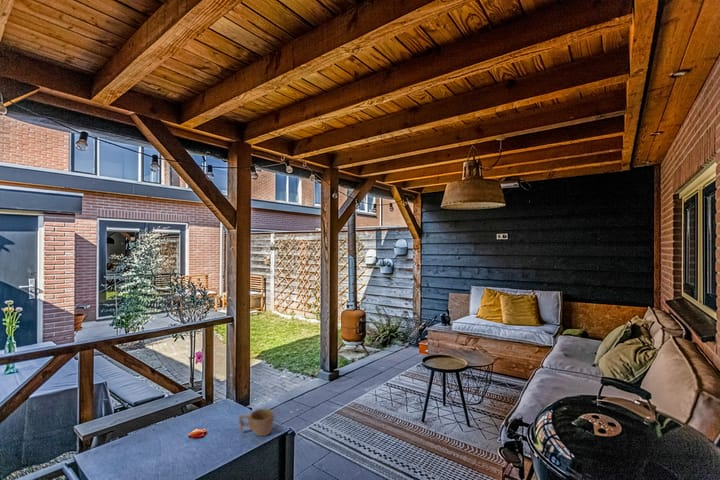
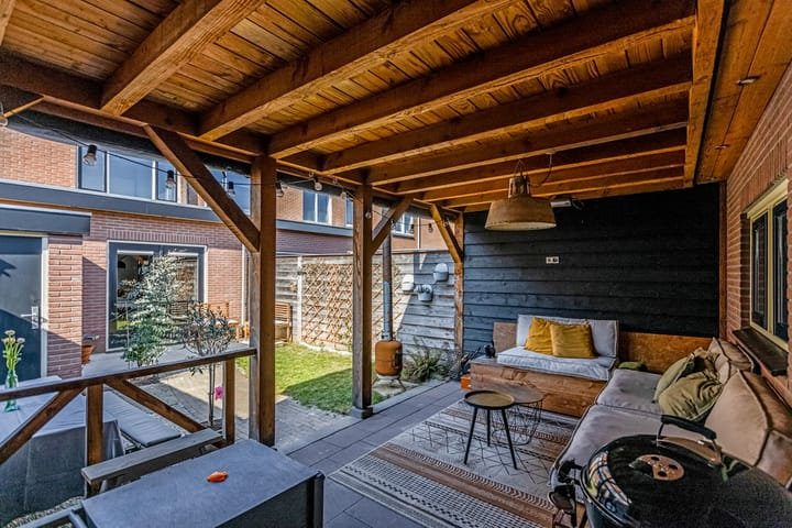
- cup (256, 423)
